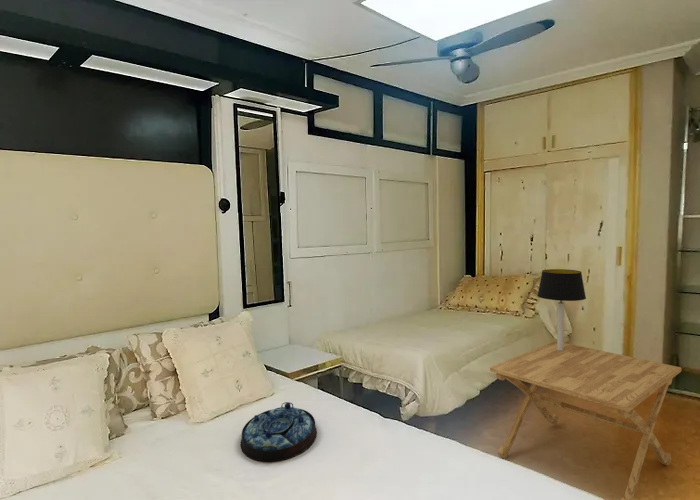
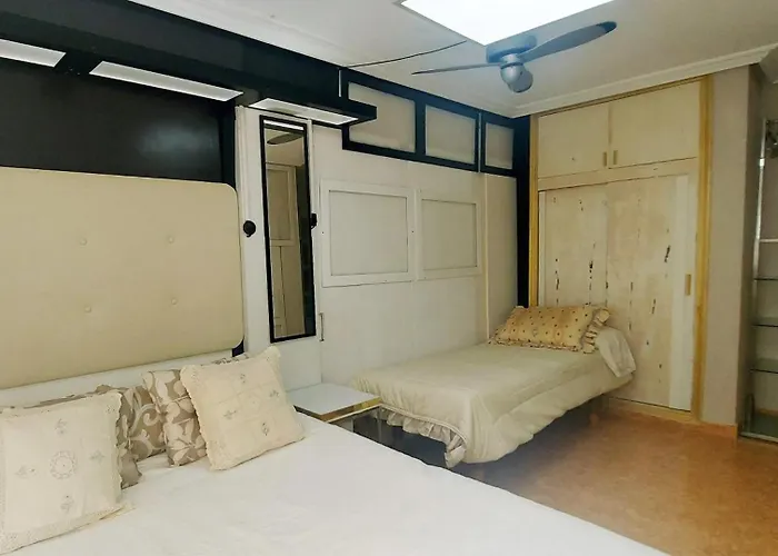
- side table (583, 413)
- serving tray (279, 426)
- table lamp (560, 310)
